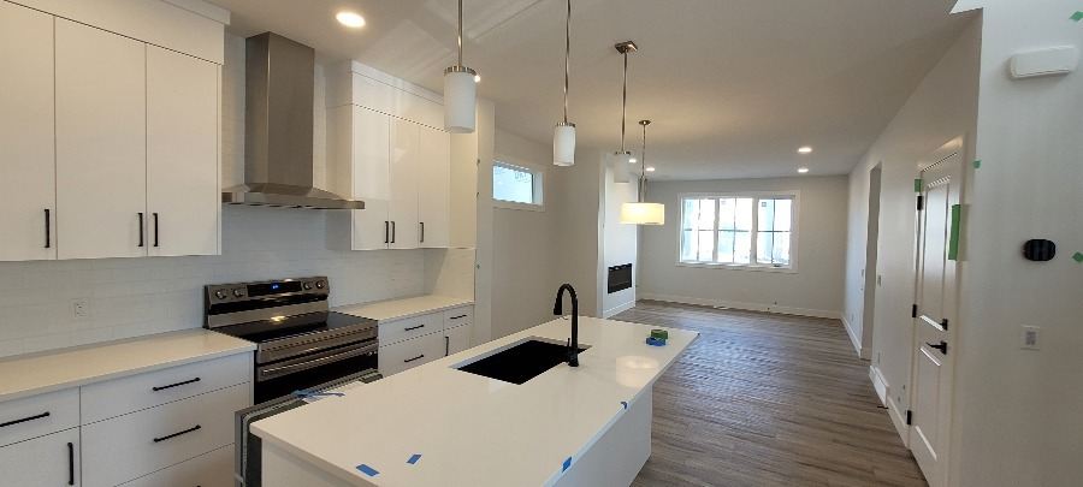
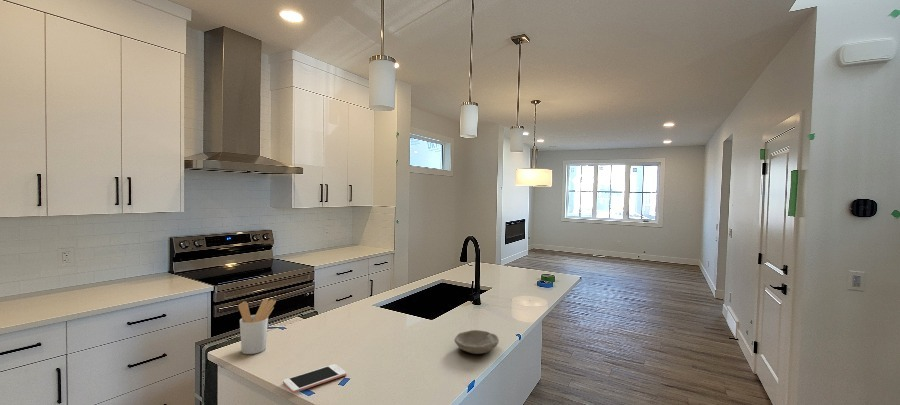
+ bowl (476, 342)
+ cell phone (315, 377)
+ utensil holder (258, 324)
